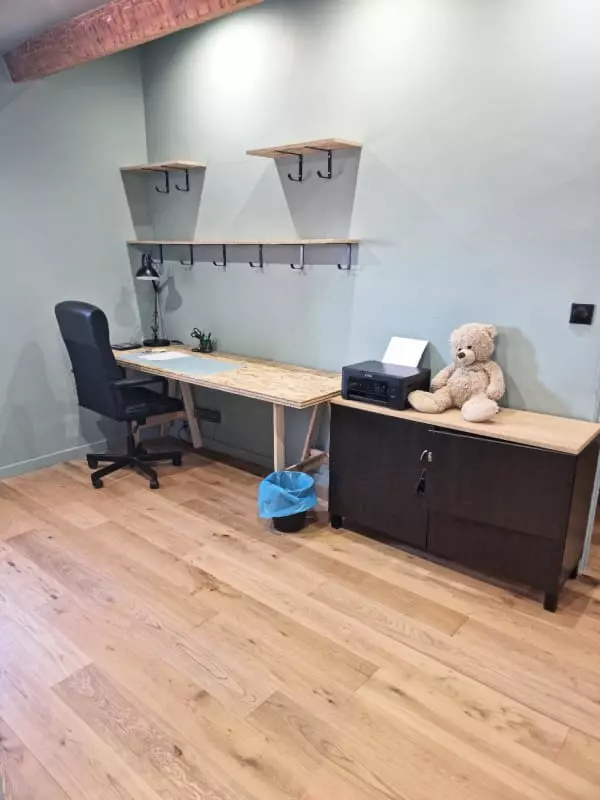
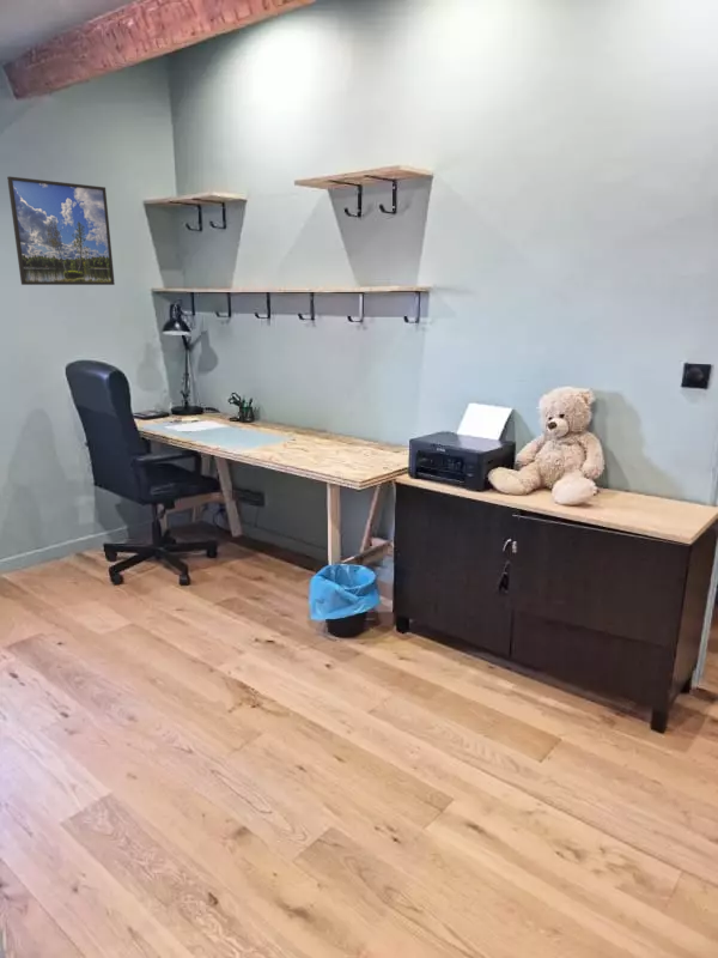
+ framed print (65, 234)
